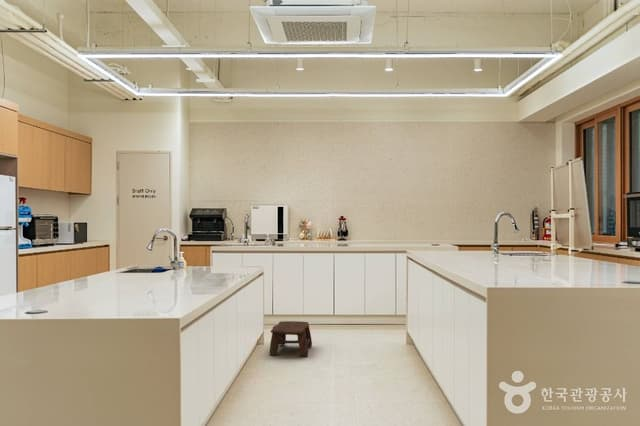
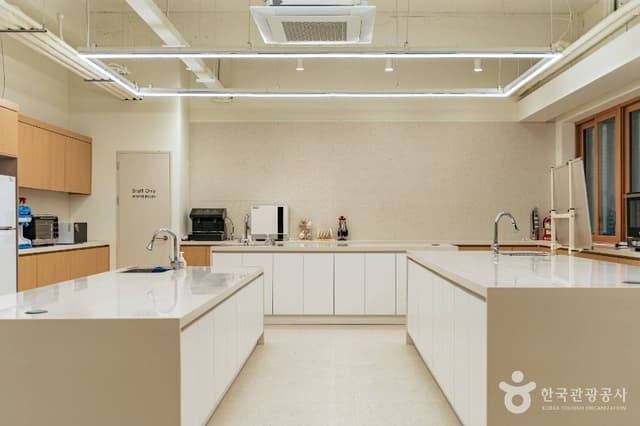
- stool (292, 334)
